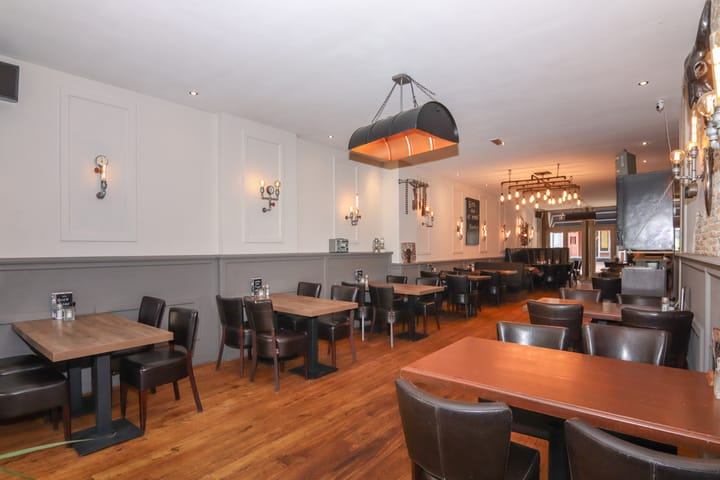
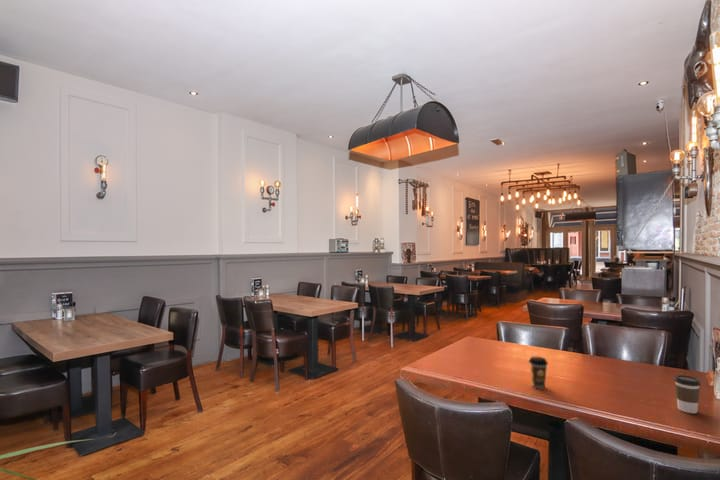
+ coffee cup (687, 394)
+ coffee cup (538, 372)
